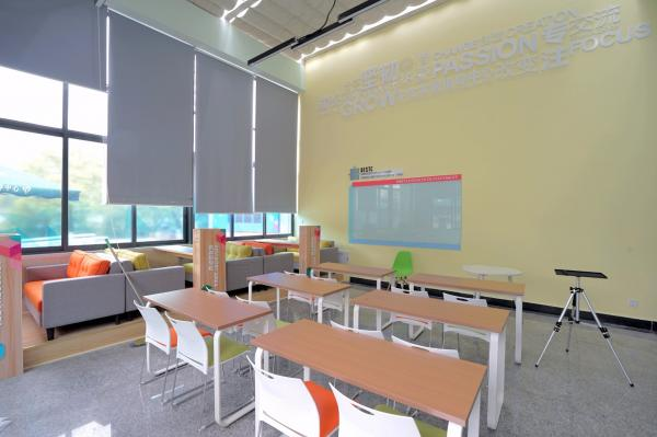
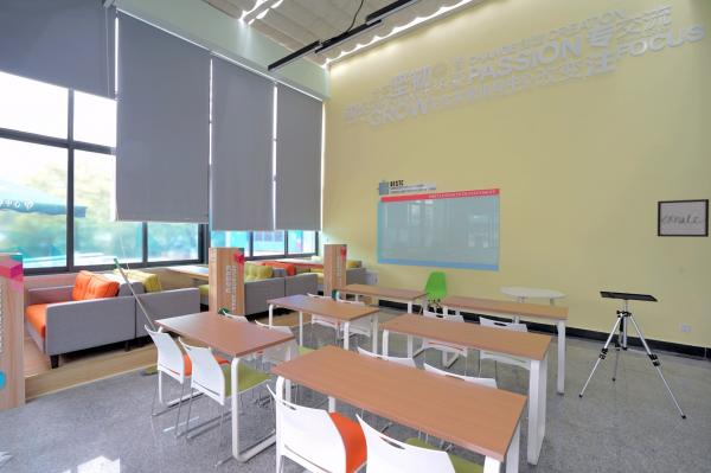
+ wall art (681, 218)
